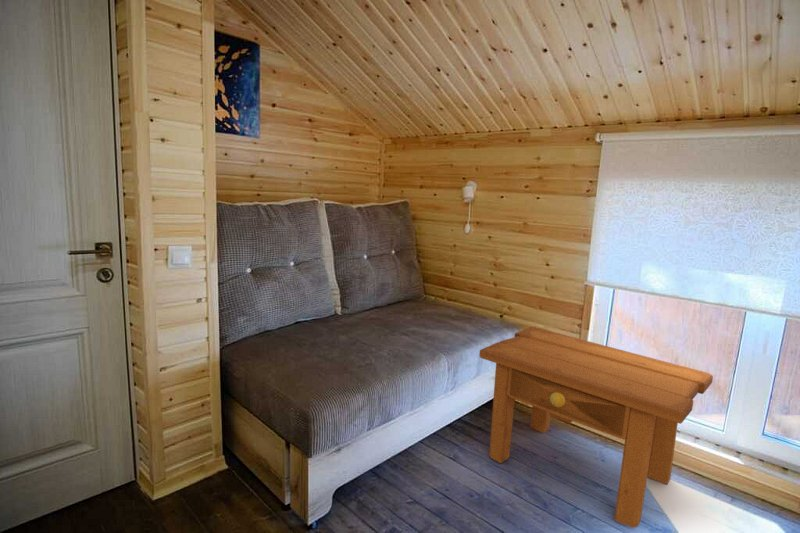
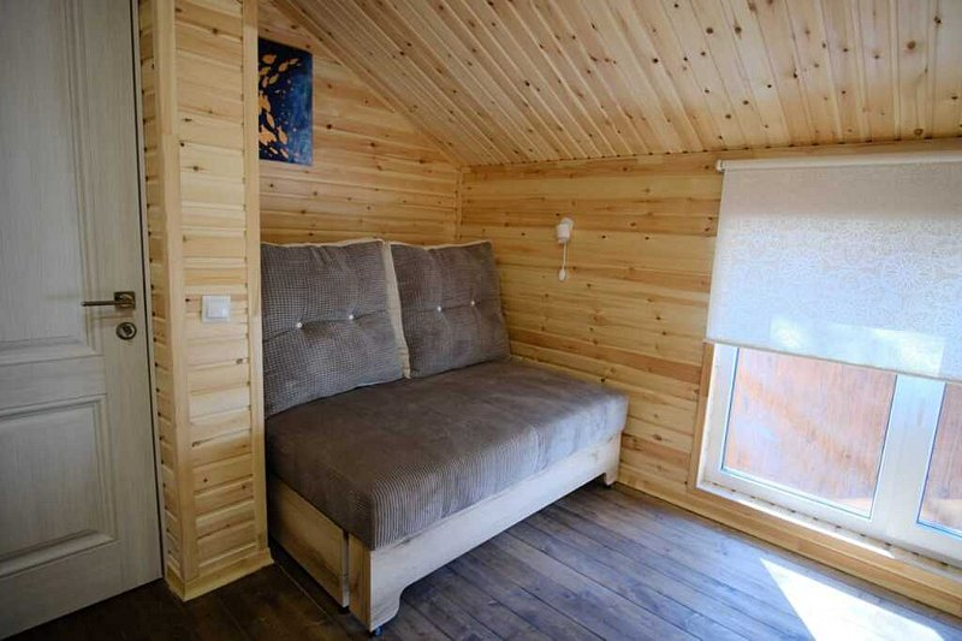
- side table (581, 414)
